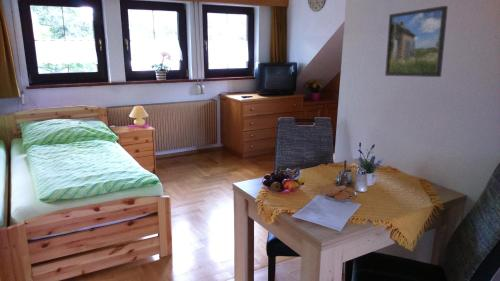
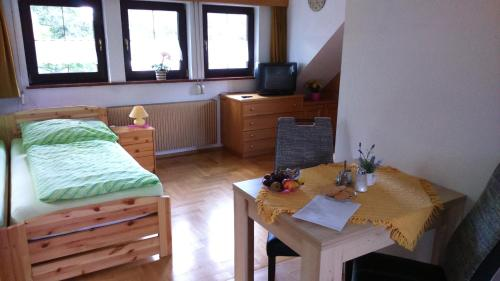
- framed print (413, 43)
